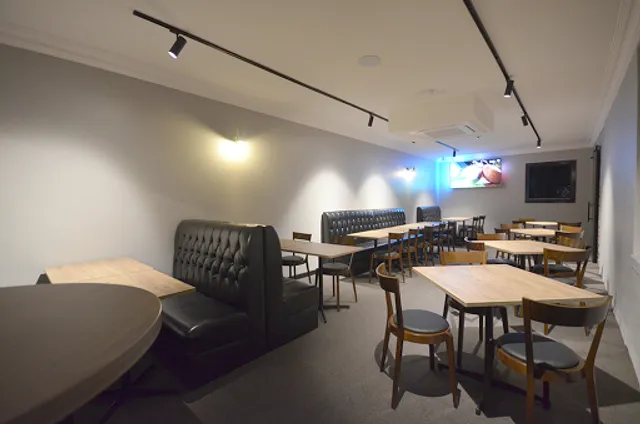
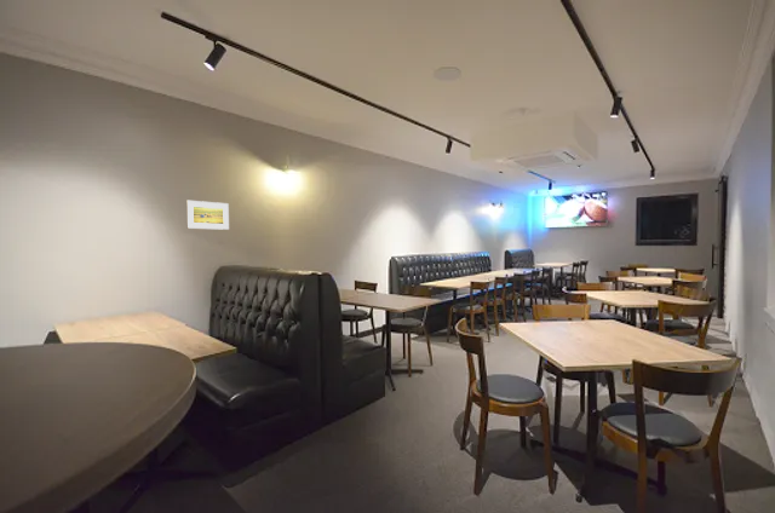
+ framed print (208, 215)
